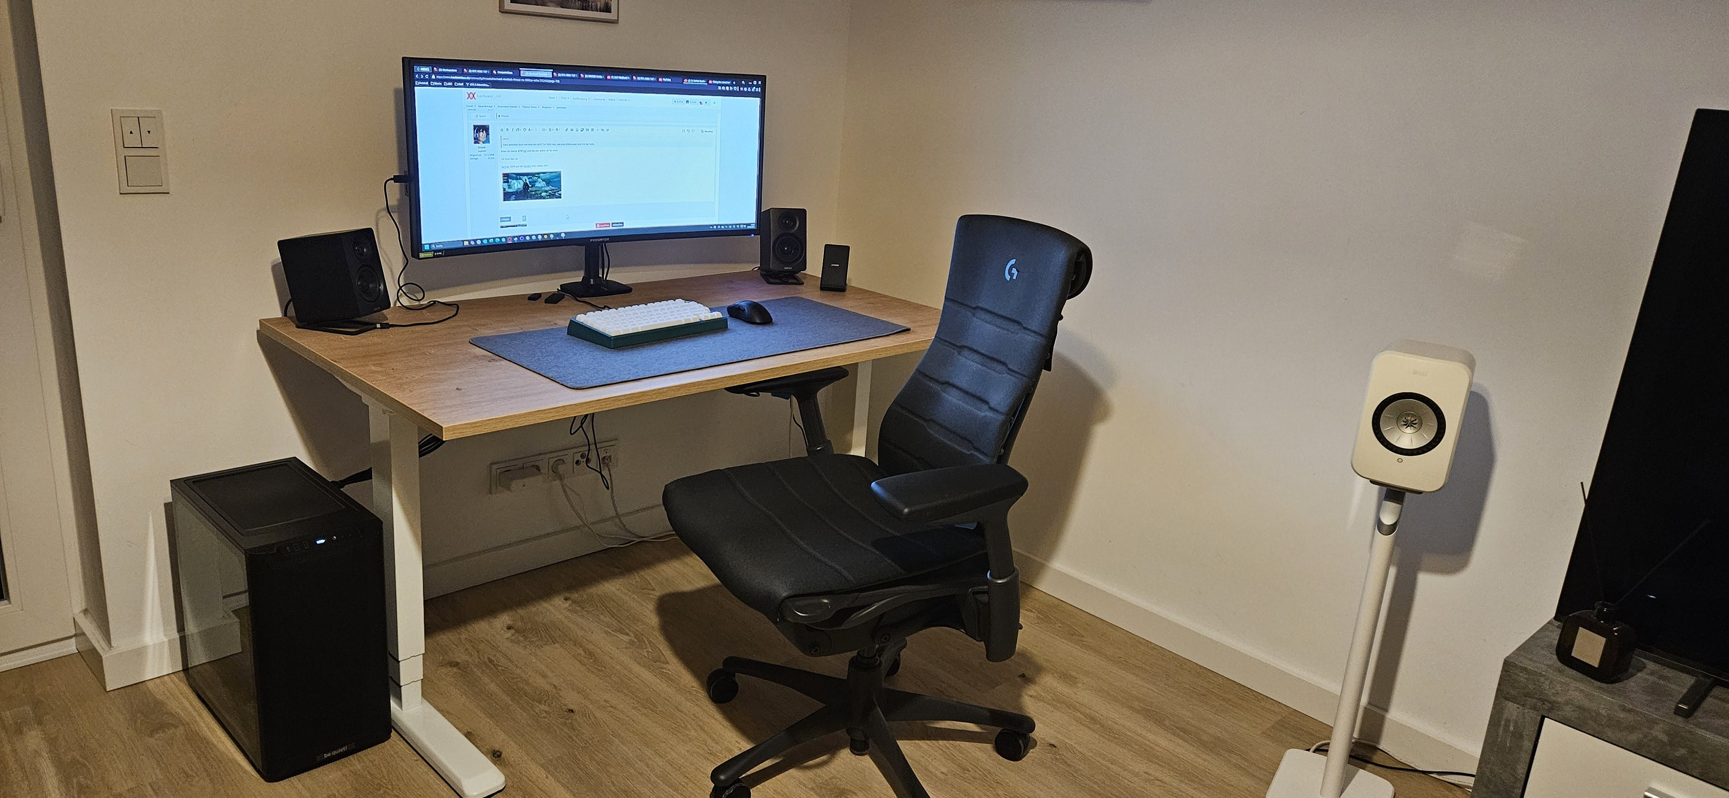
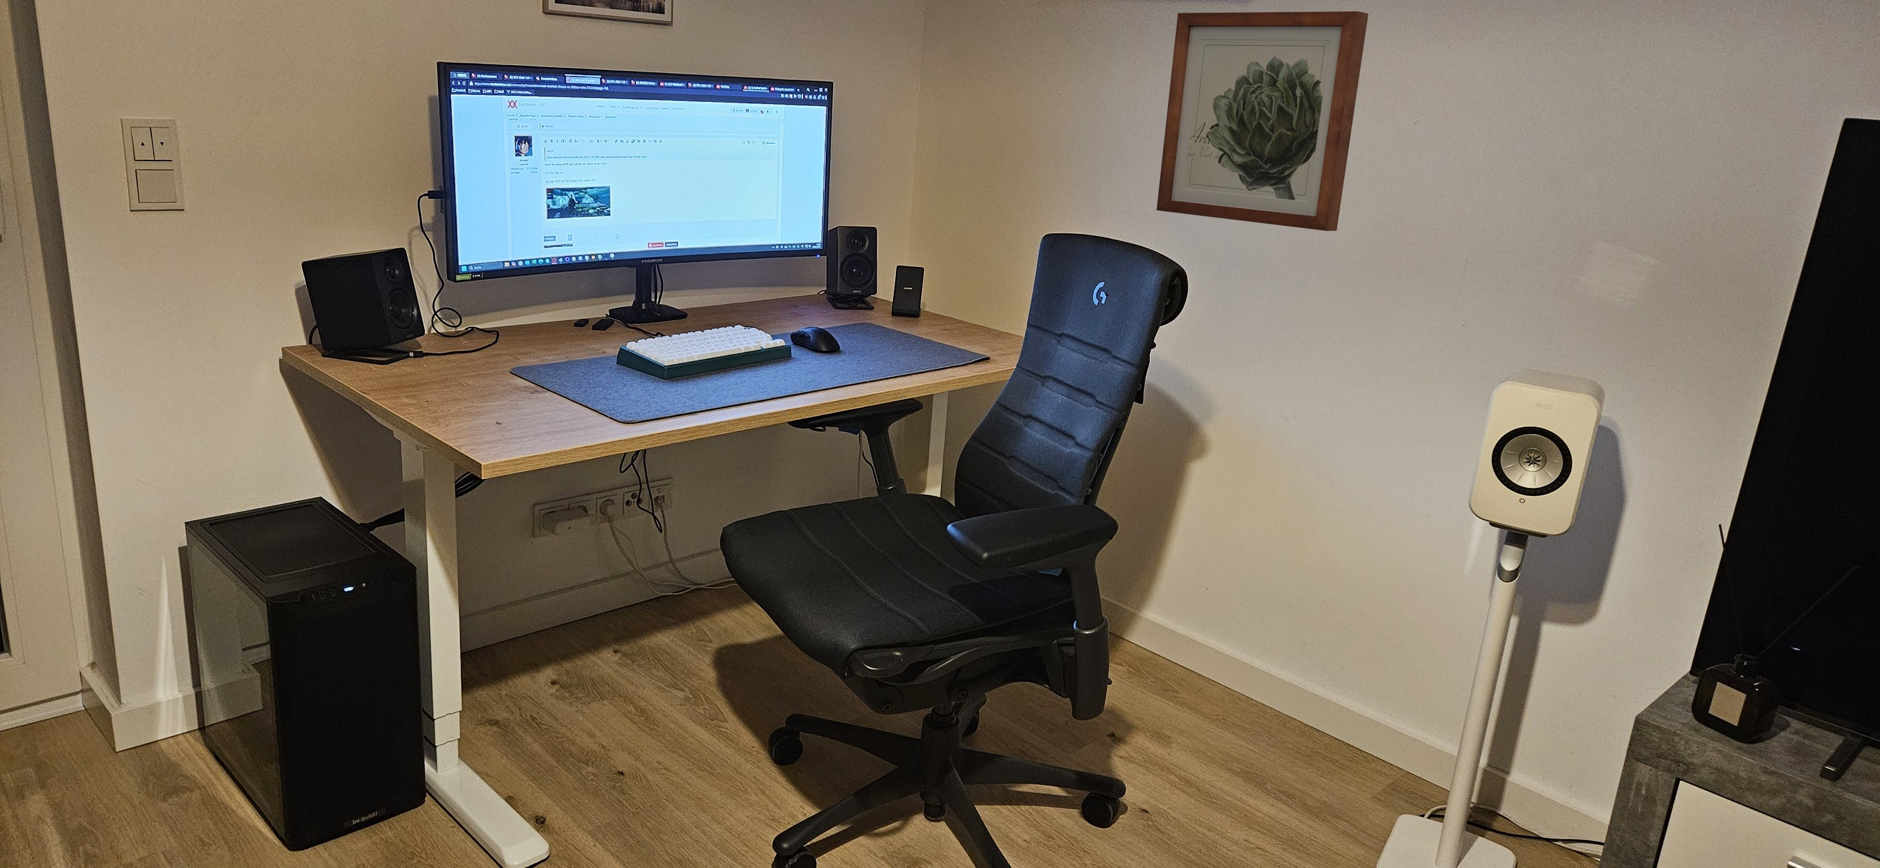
+ wall art (1255, 119)
